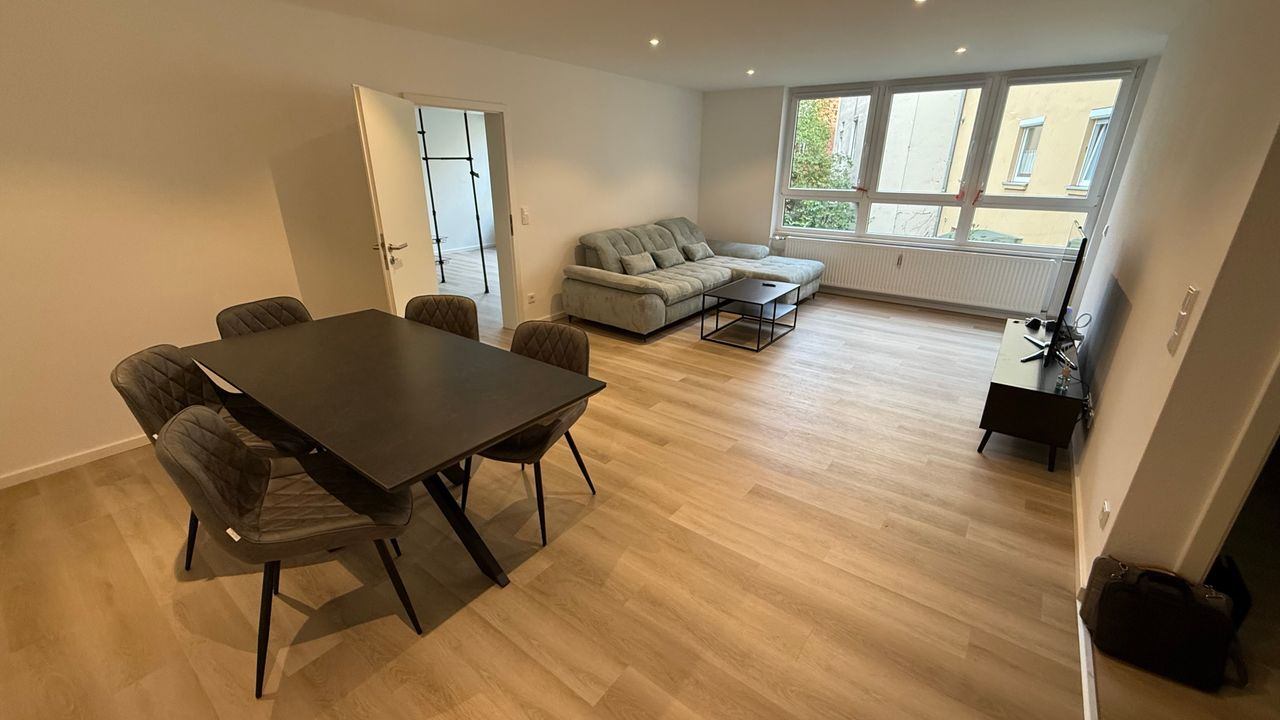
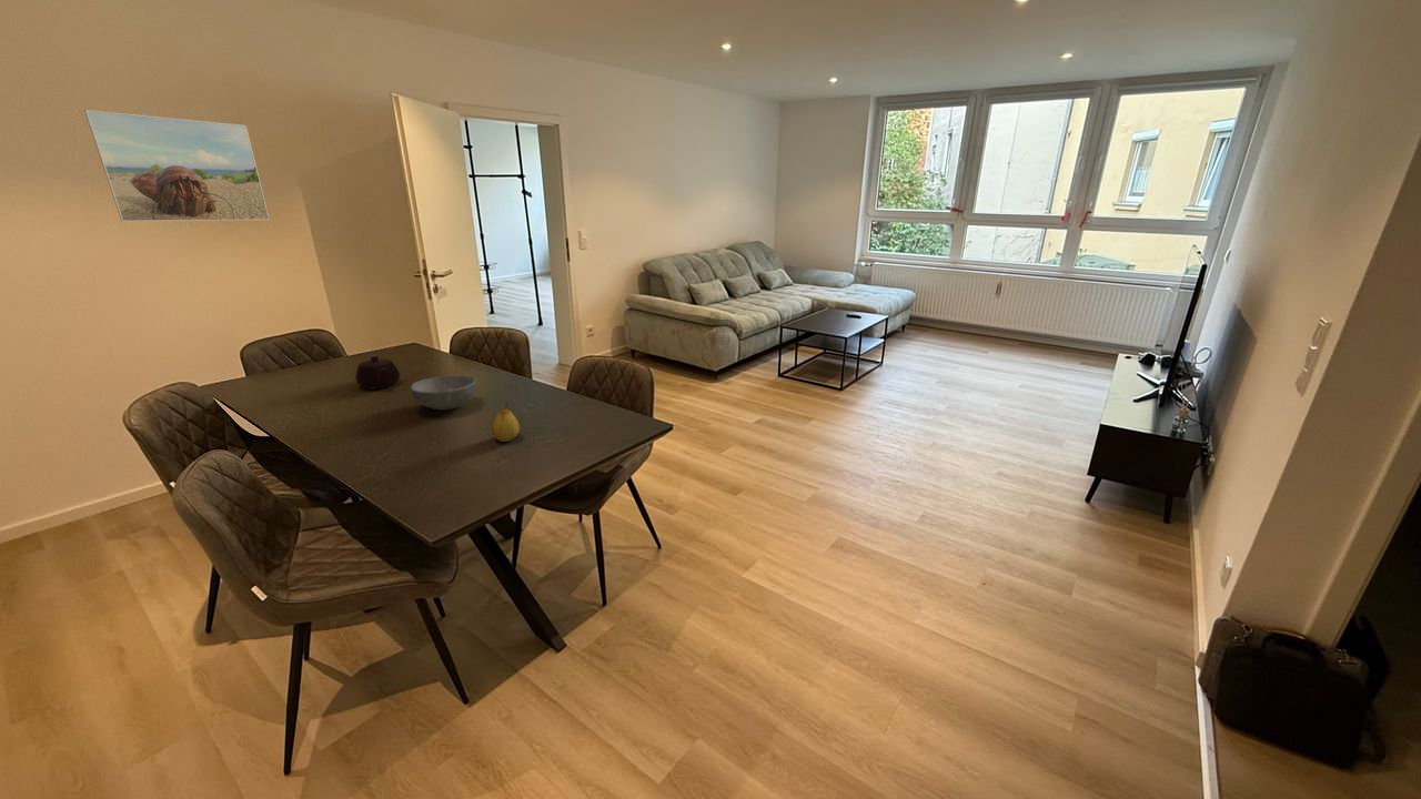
+ fruit (504, 422)
+ bowl (445, 394)
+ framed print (187, 171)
+ teapot (376, 371)
